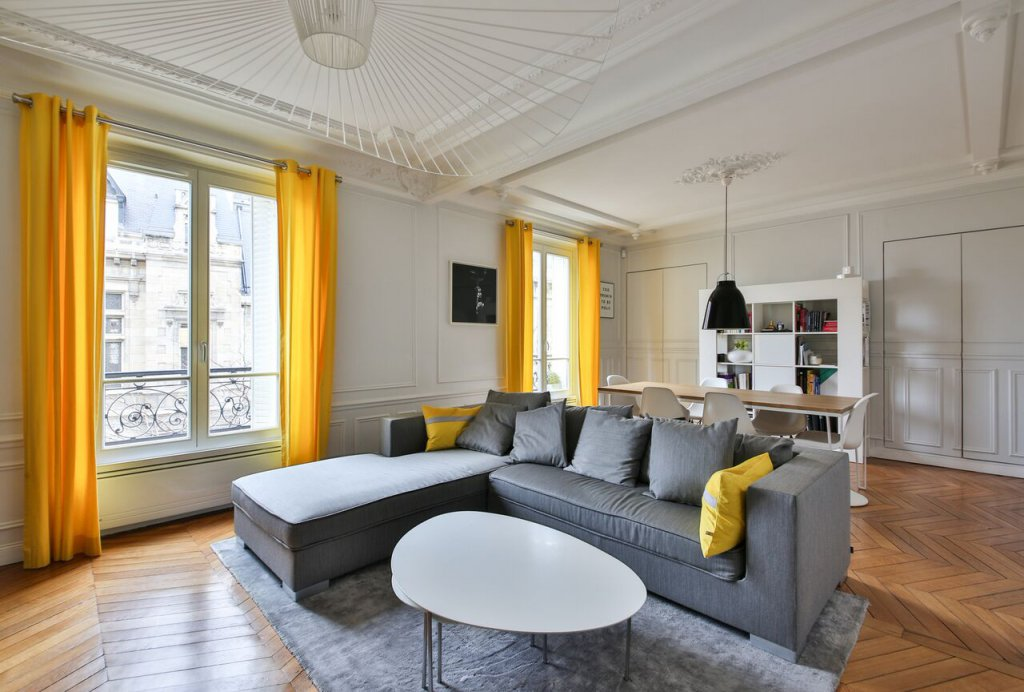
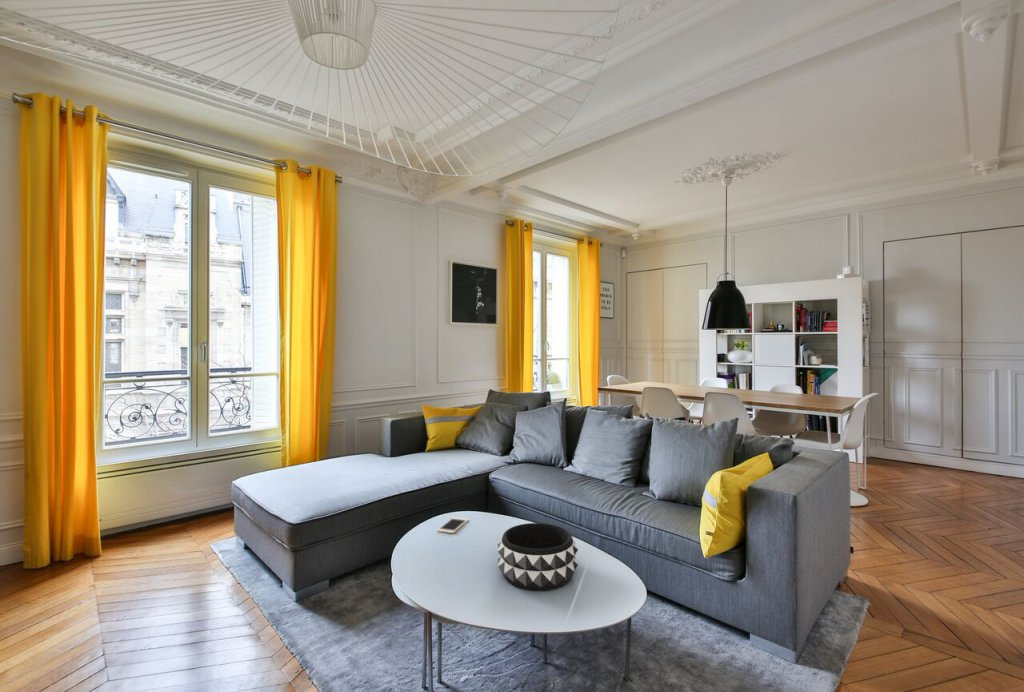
+ cell phone (453, 524)
+ decorative bowl (537, 554)
